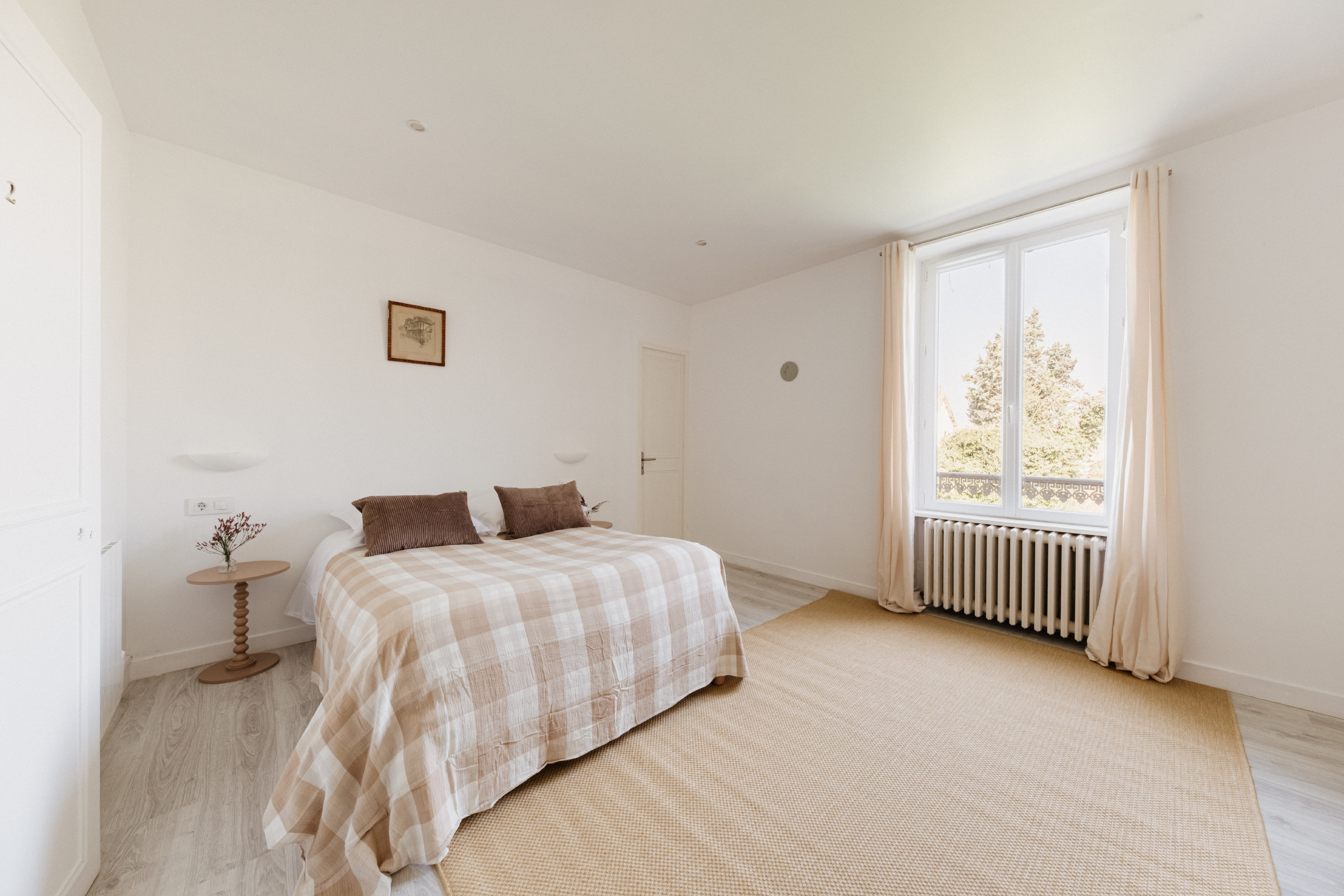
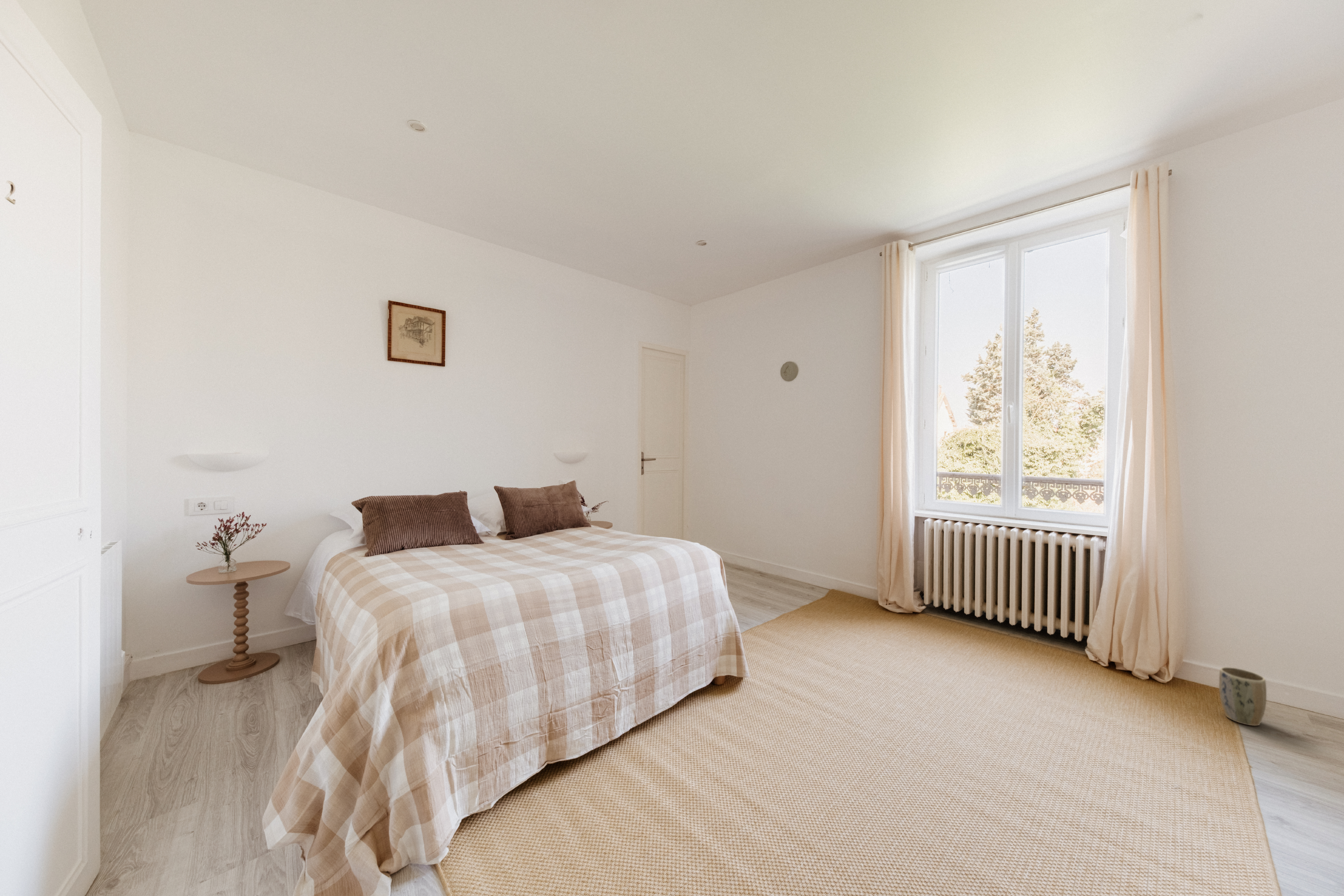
+ plant pot (1242, 697)
